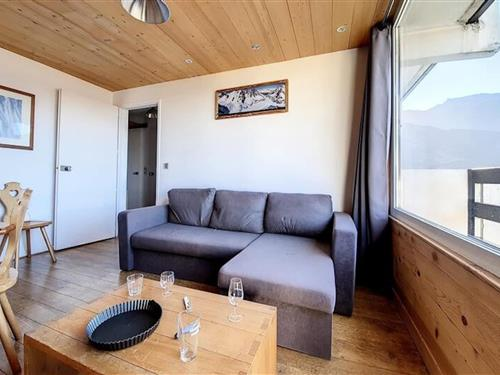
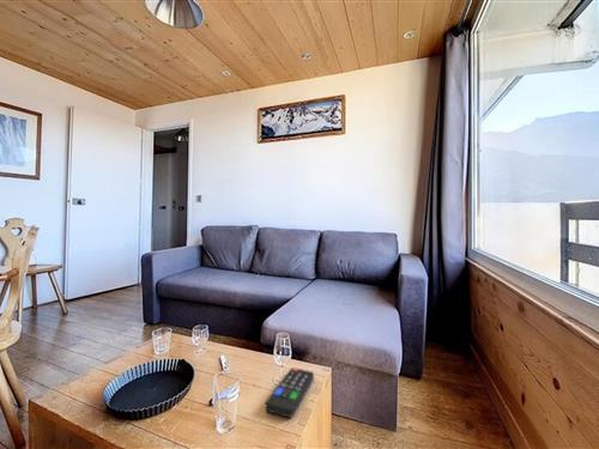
+ remote control (291, 388)
